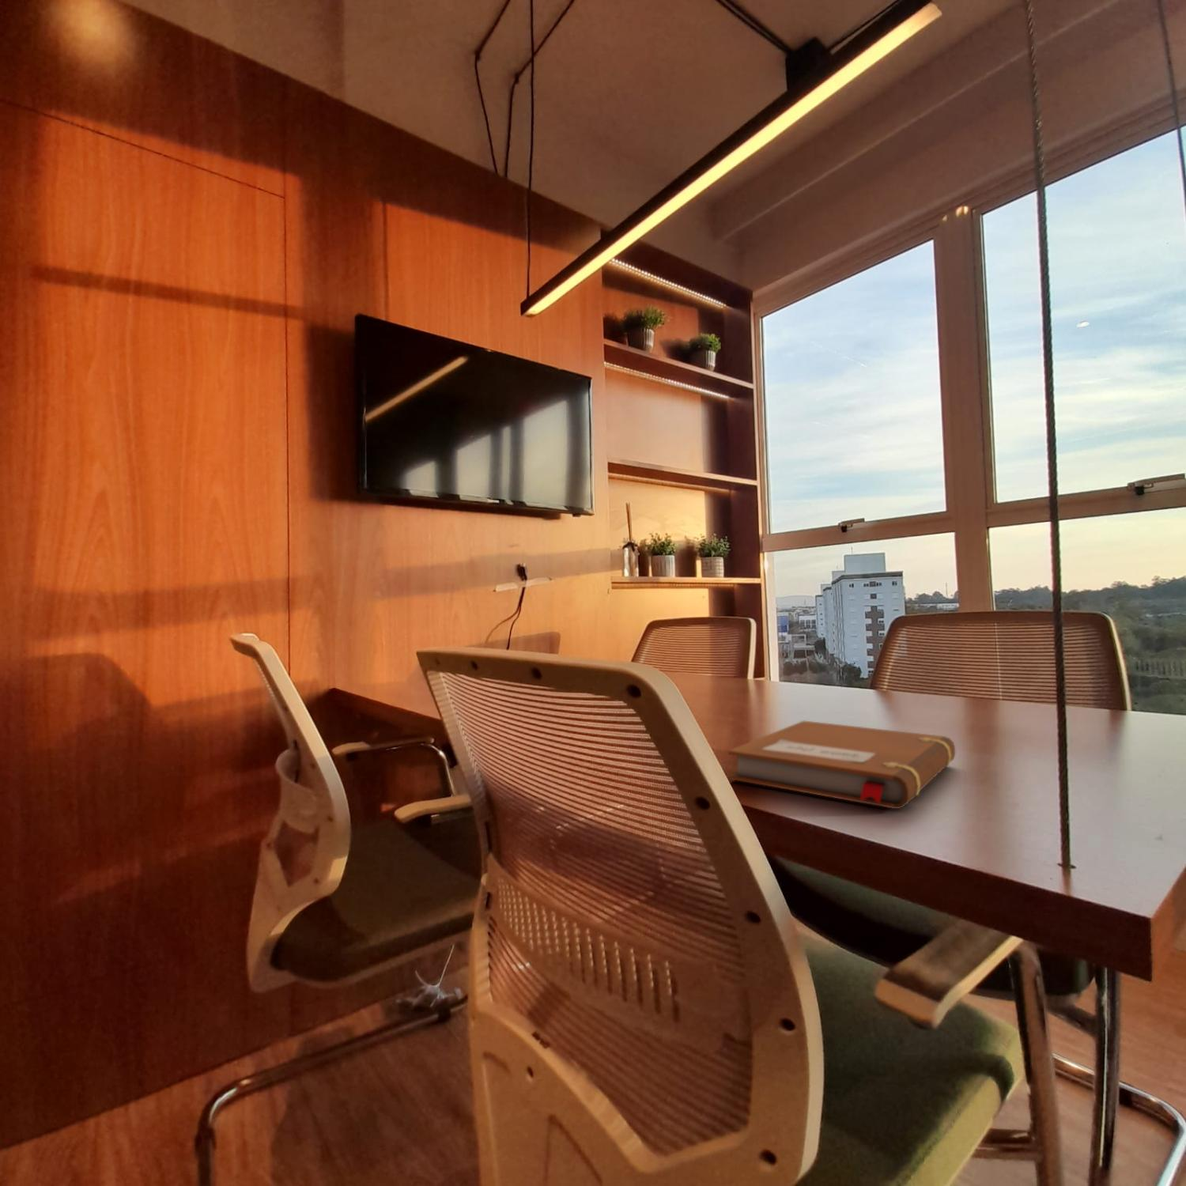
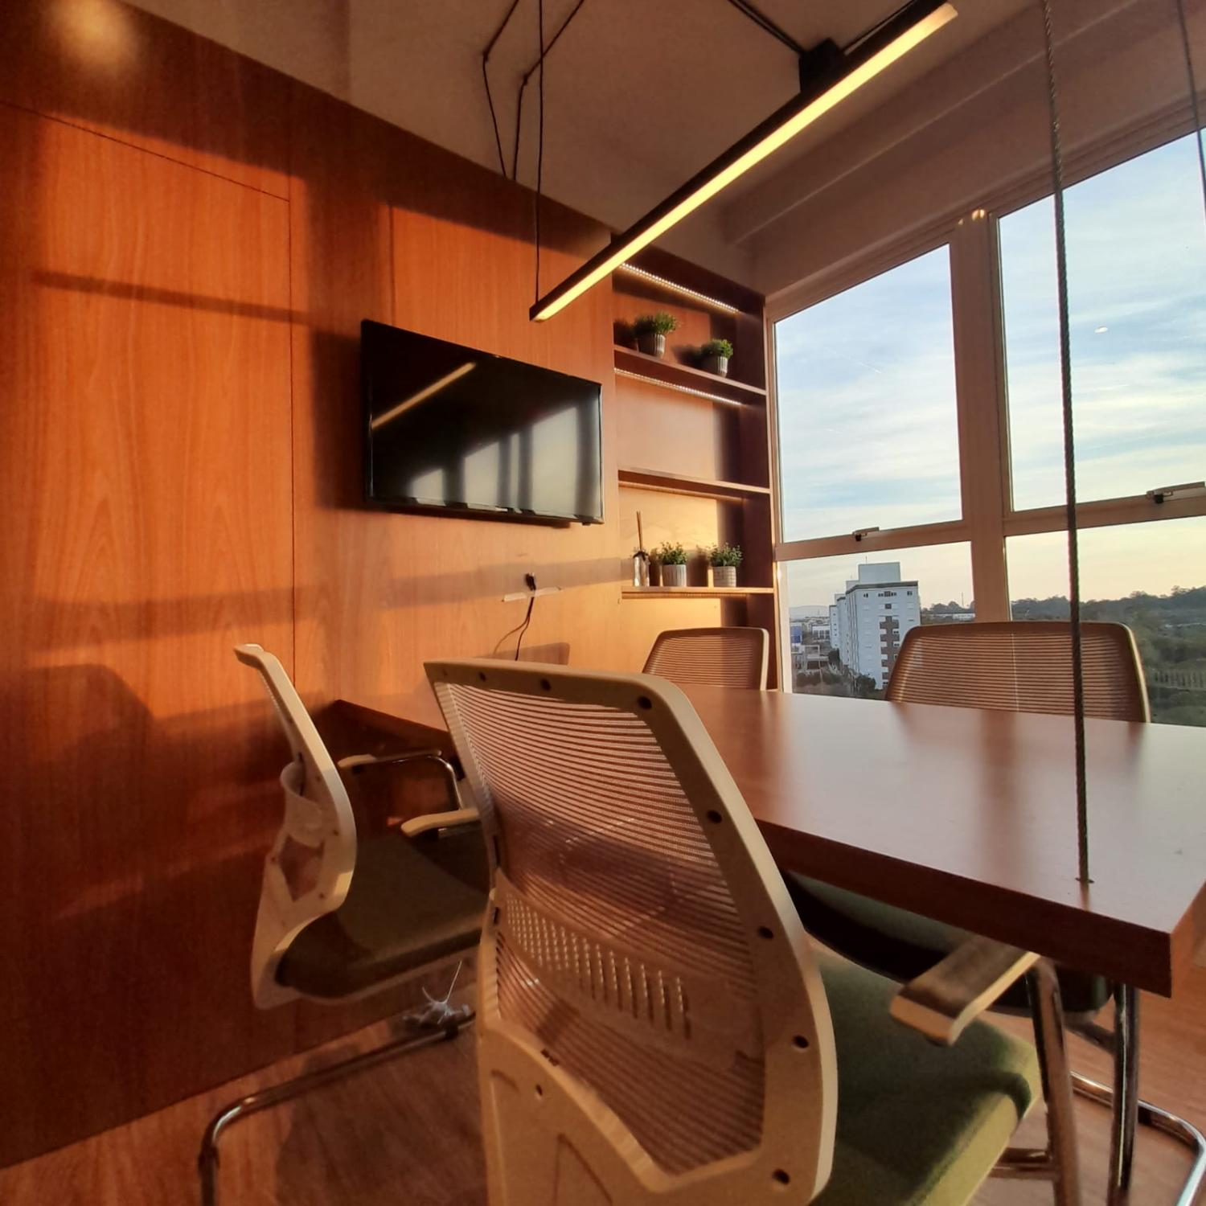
- notebook (845, 758)
